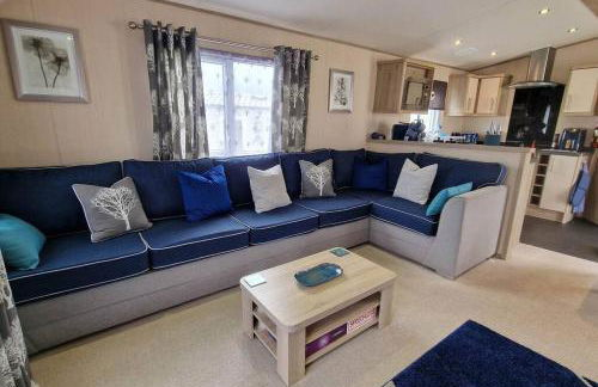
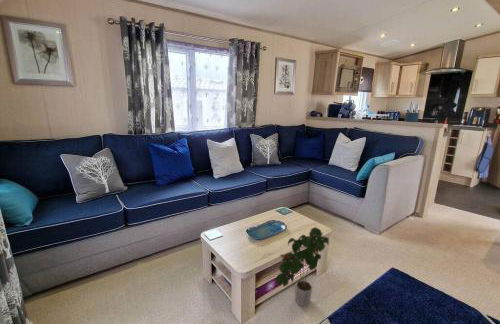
+ potted plant (303, 268)
